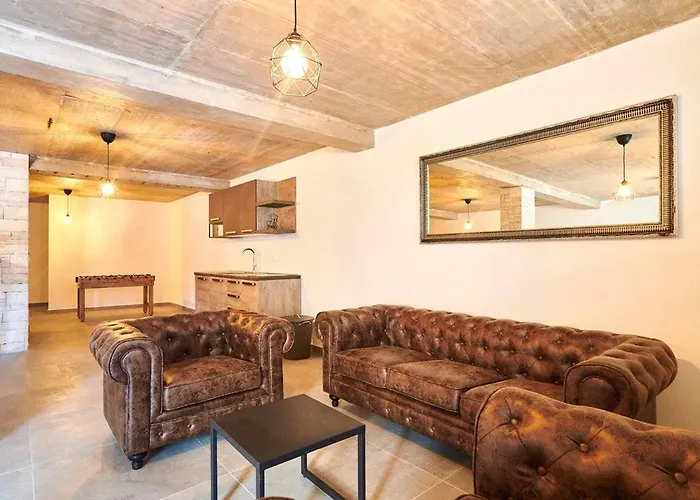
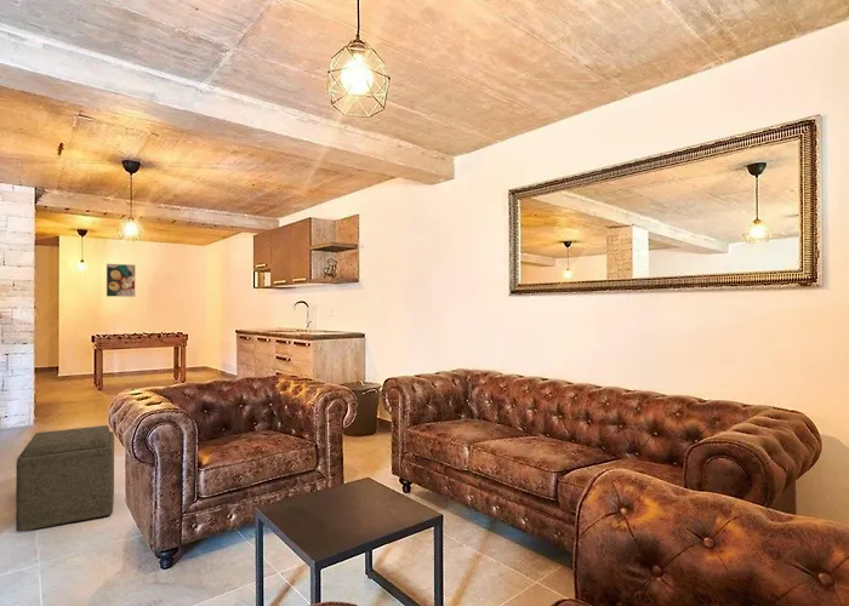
+ ottoman (69, 473)
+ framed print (120, 280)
